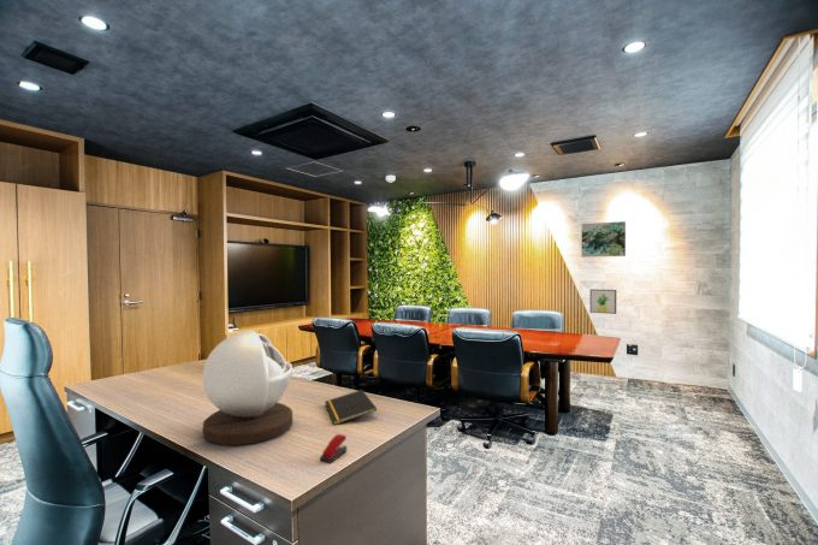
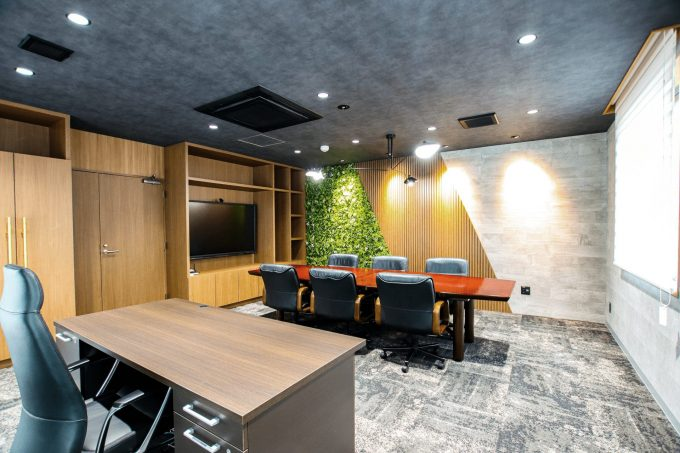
- wall art (603, 239)
- wall art (603, 301)
- notepad (349, 405)
- desk lamp (249, 379)
- stapler (334, 446)
